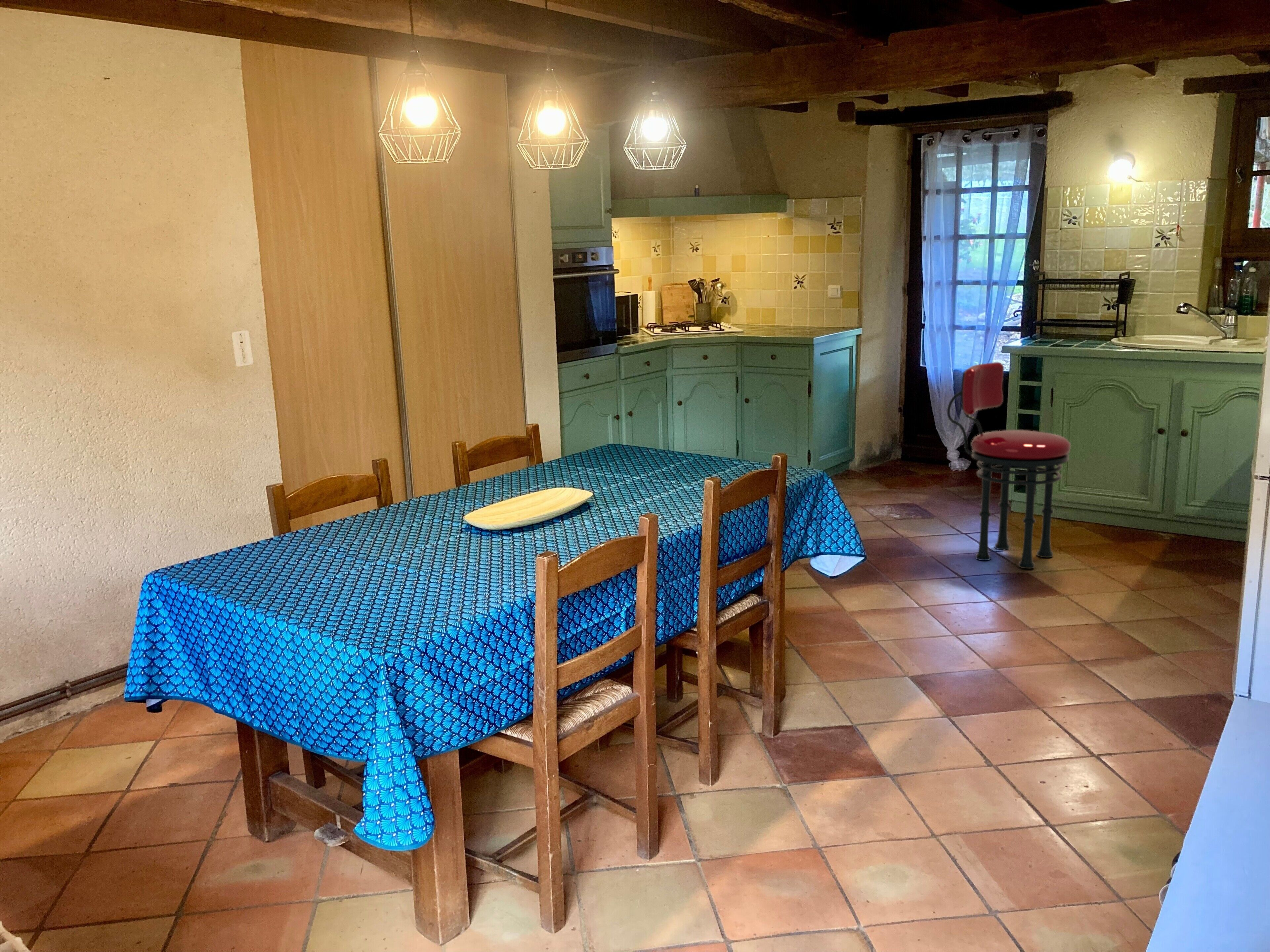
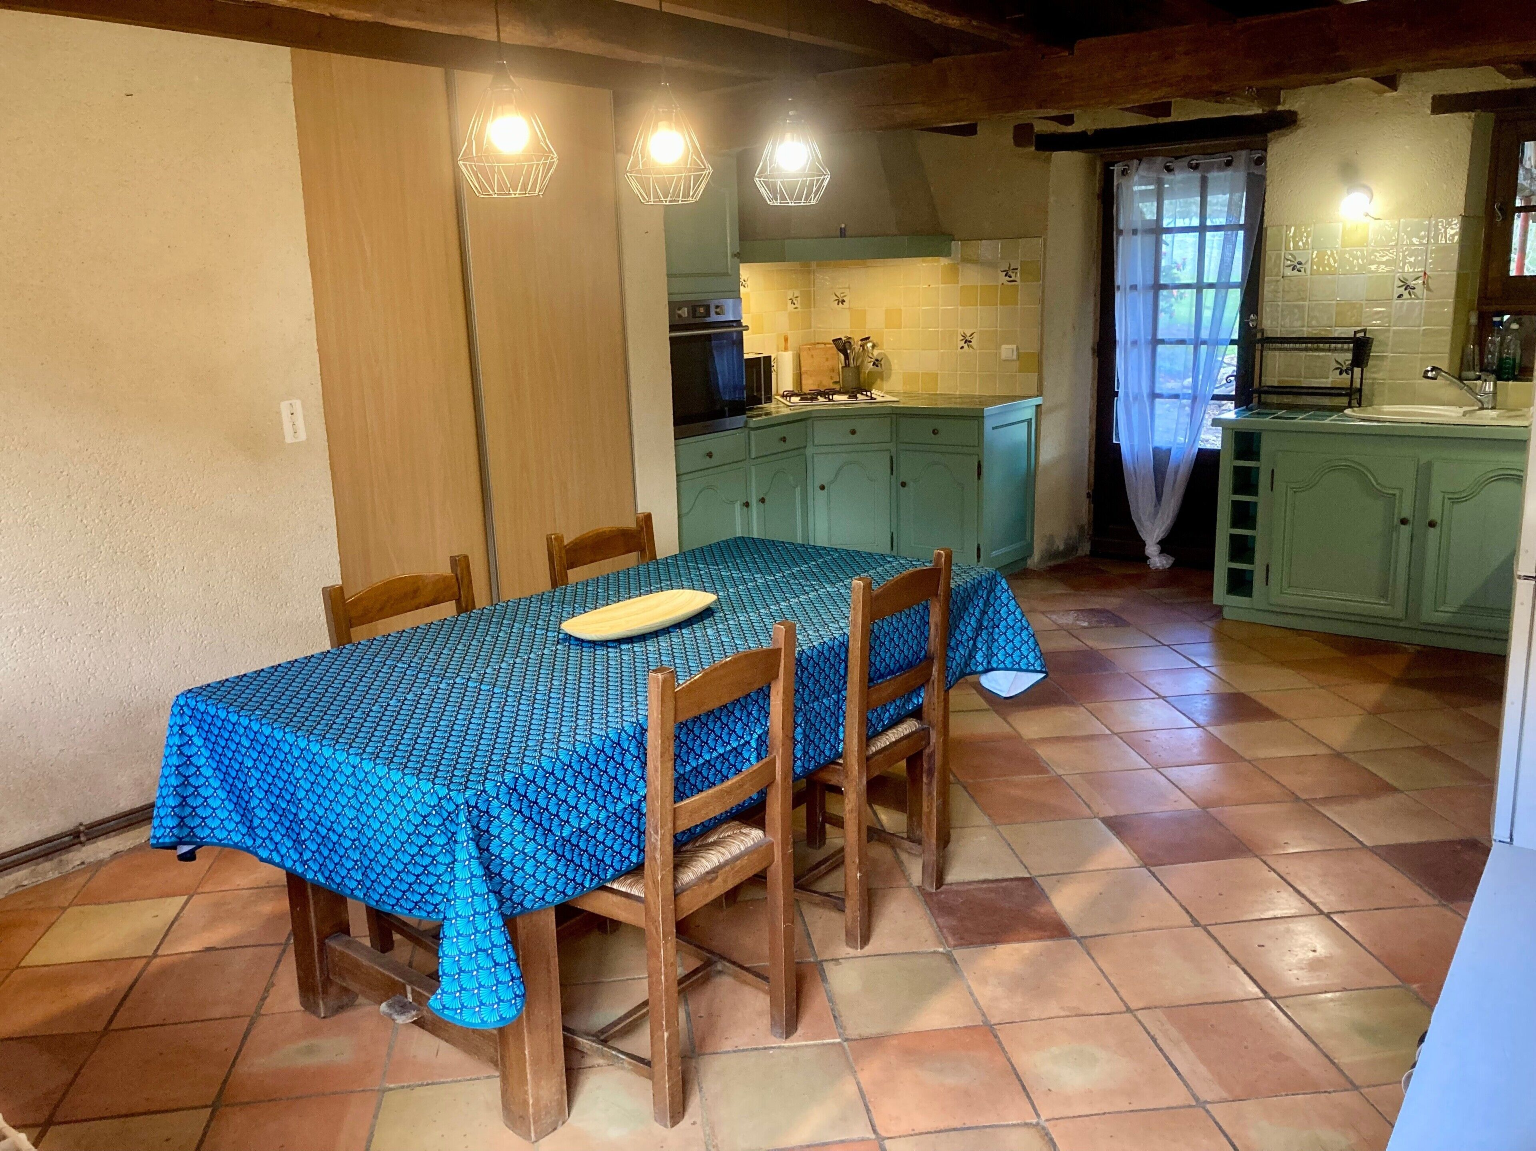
- stool (1008, 463)
